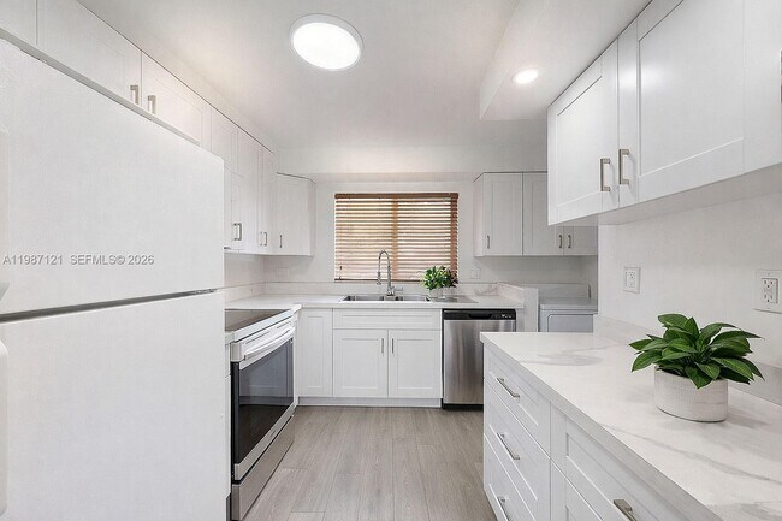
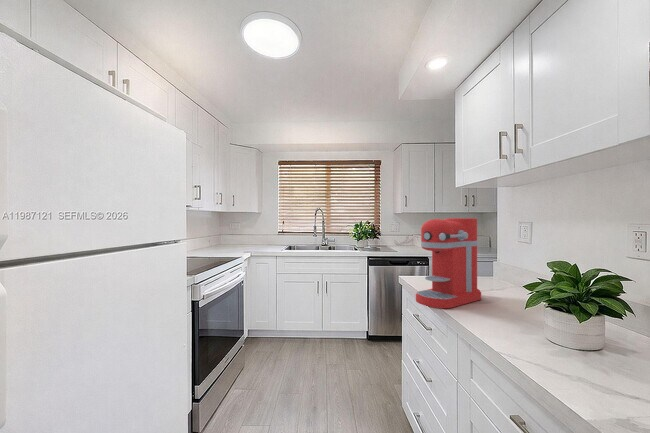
+ coffee maker (449, 259)
